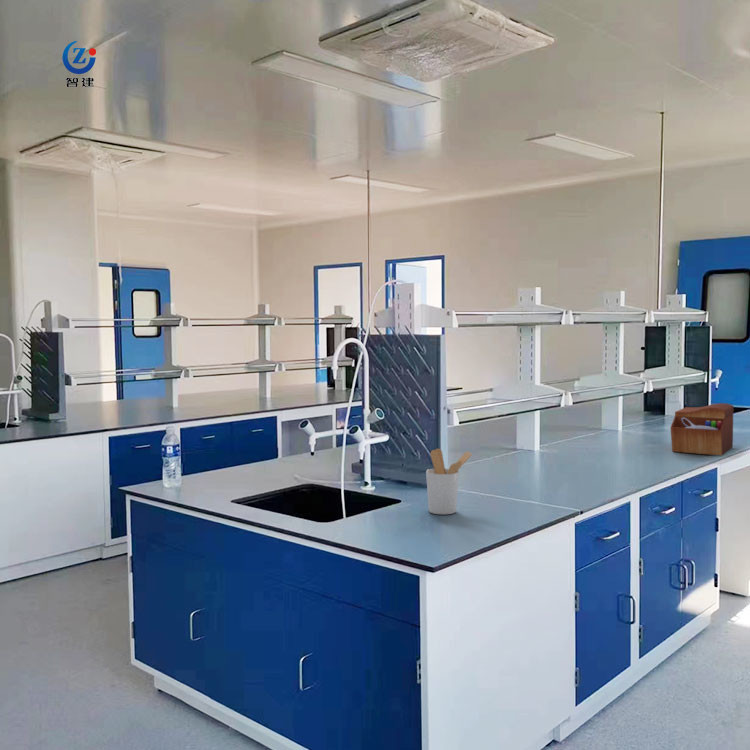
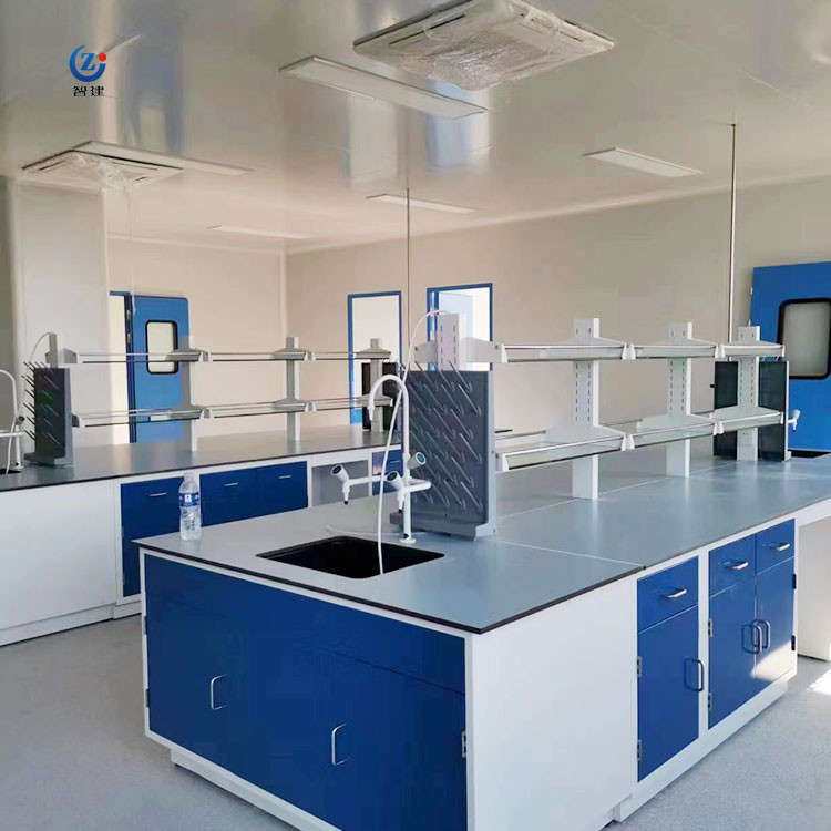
- utensil holder (450, 480)
- sewing box (700, 427)
